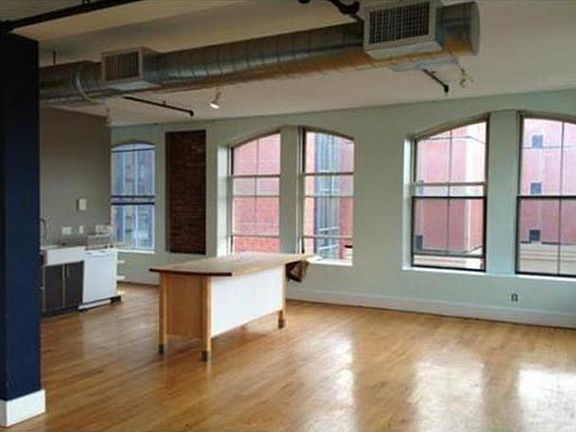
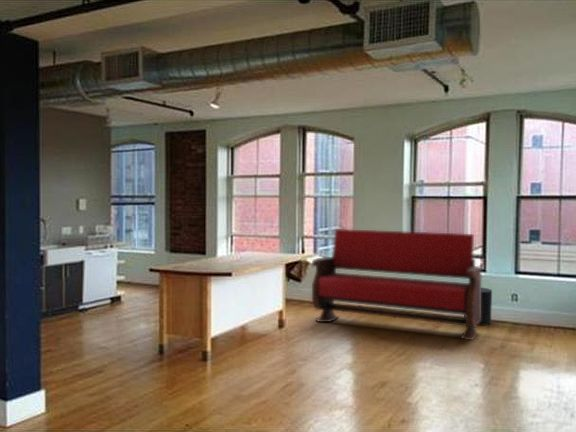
+ bench (394, 279)
+ cylinder (481, 305)
